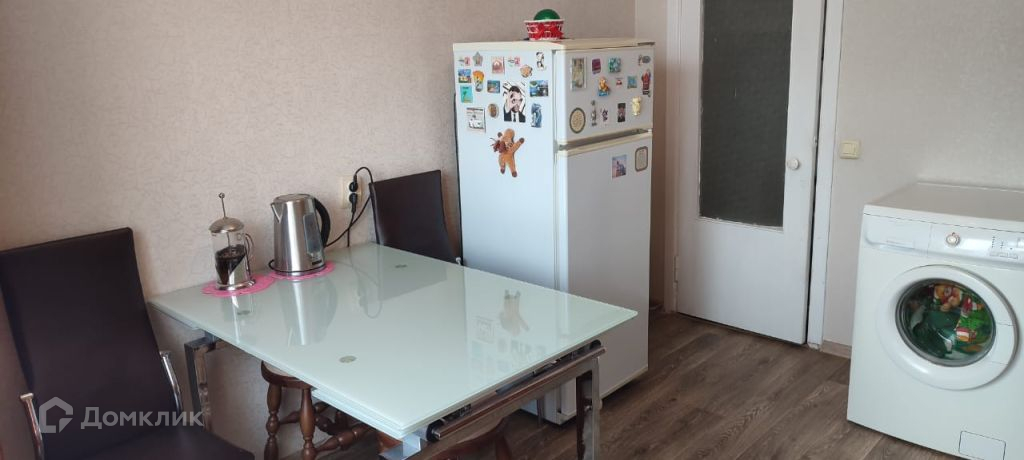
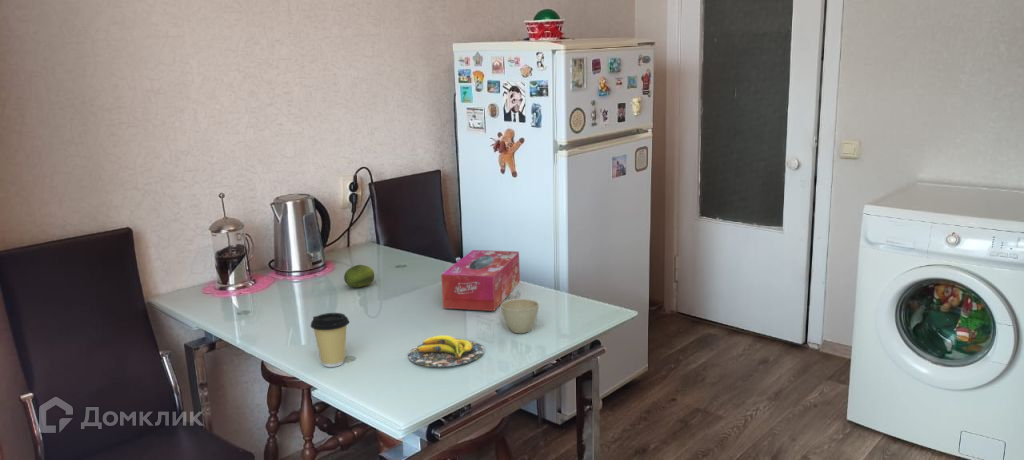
+ coffee cup (331, 339)
+ fruit (358, 276)
+ banana (446, 345)
+ flower pot (520, 317)
+ tissue box (482, 278)
